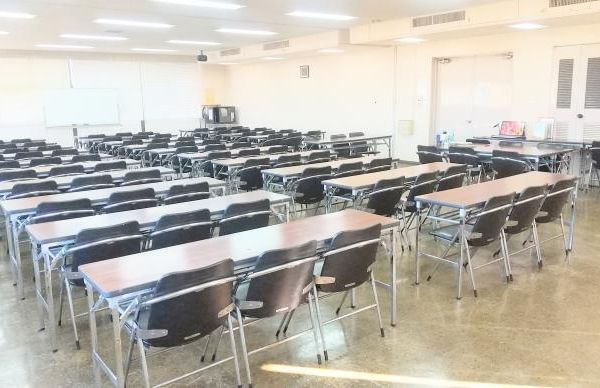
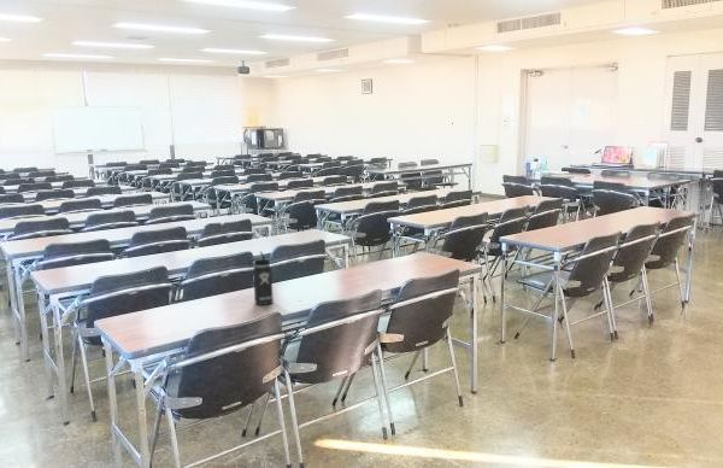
+ thermos bottle (260, 277)
